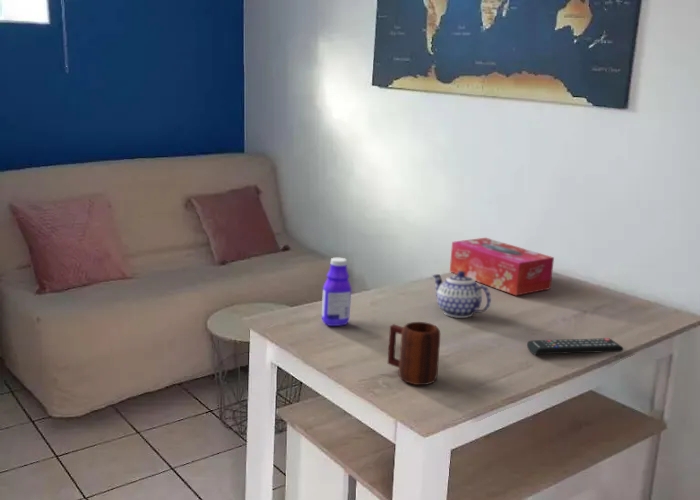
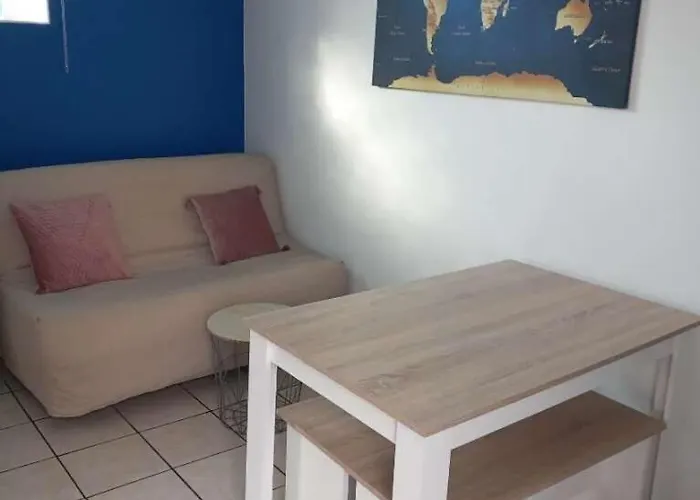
- bottle (336, 291)
- tissue box (500, 264)
- remote control (575, 347)
- teapot (460, 292)
- mug (413, 350)
